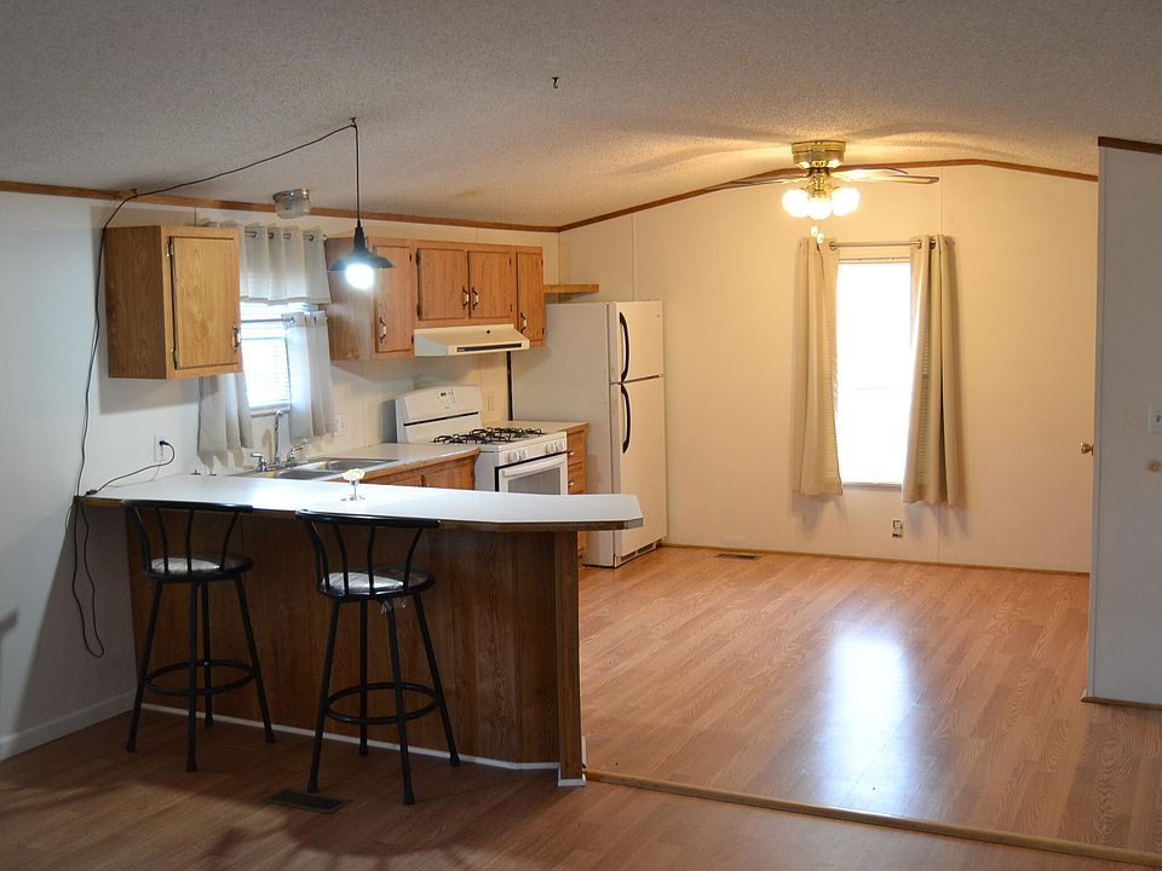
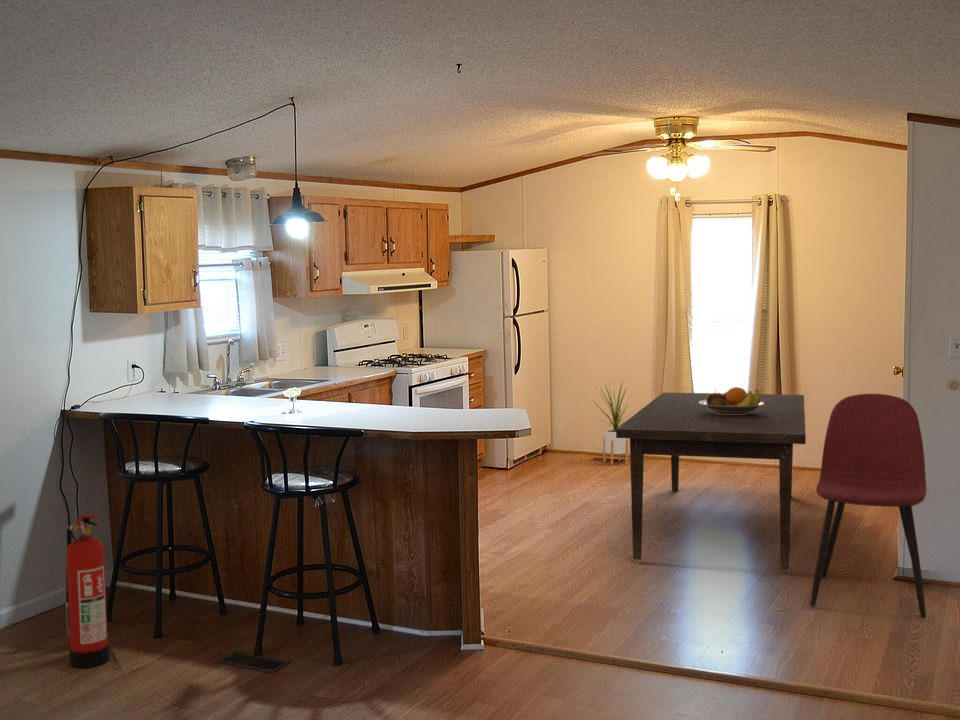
+ fruit bowl (731, 399)
+ dining table (724, 457)
+ fire extinguisher (86, 587)
+ dining chair (870, 497)
+ house plant (616, 420)
